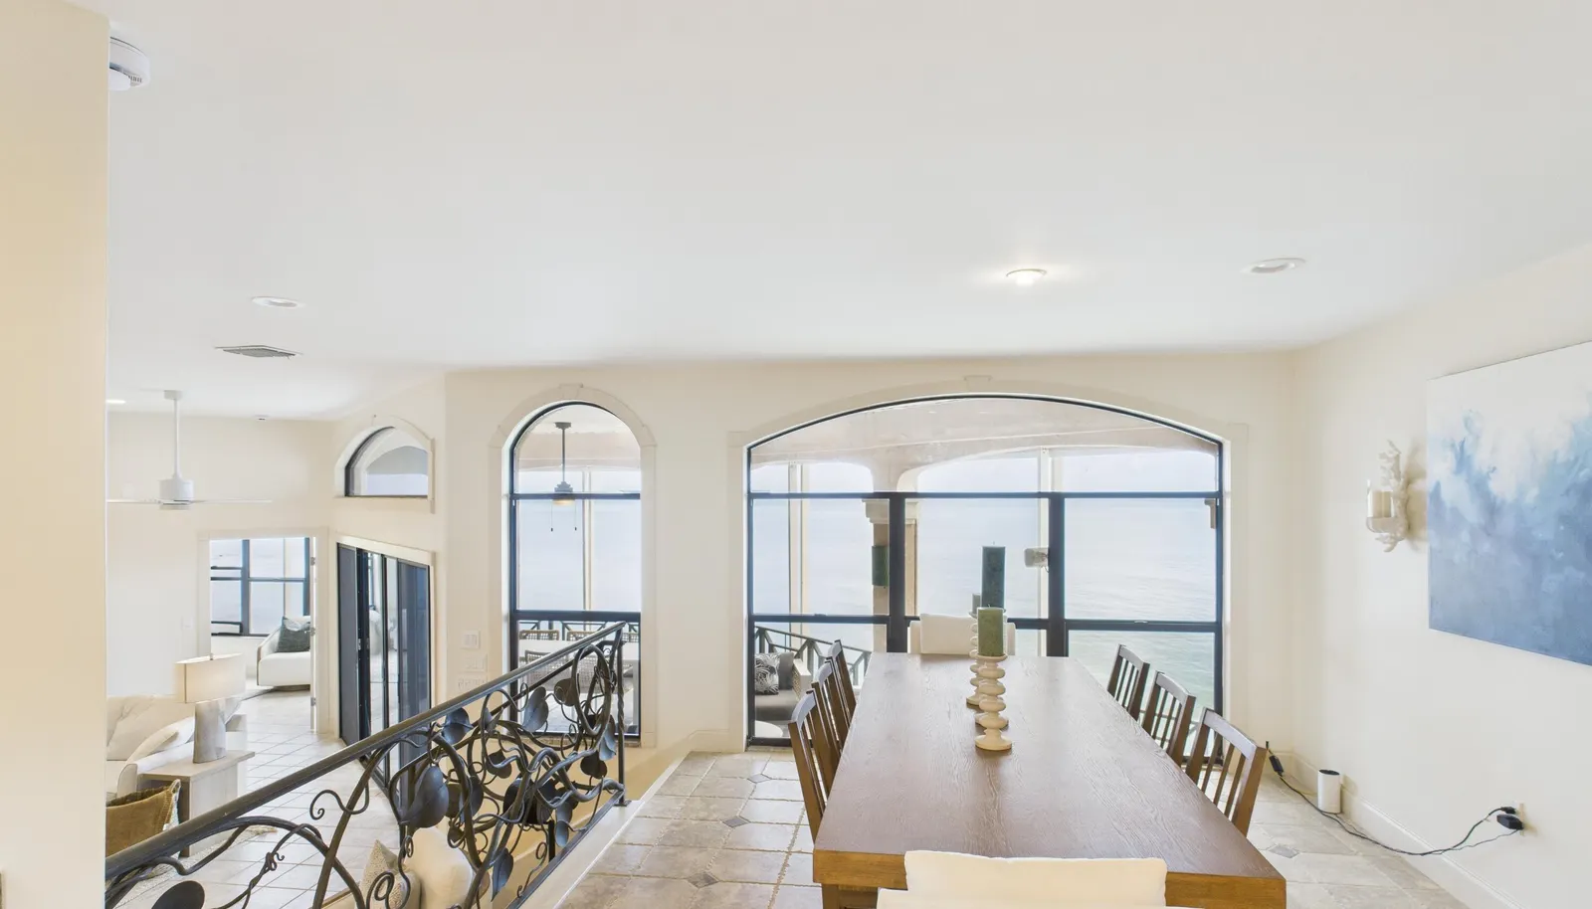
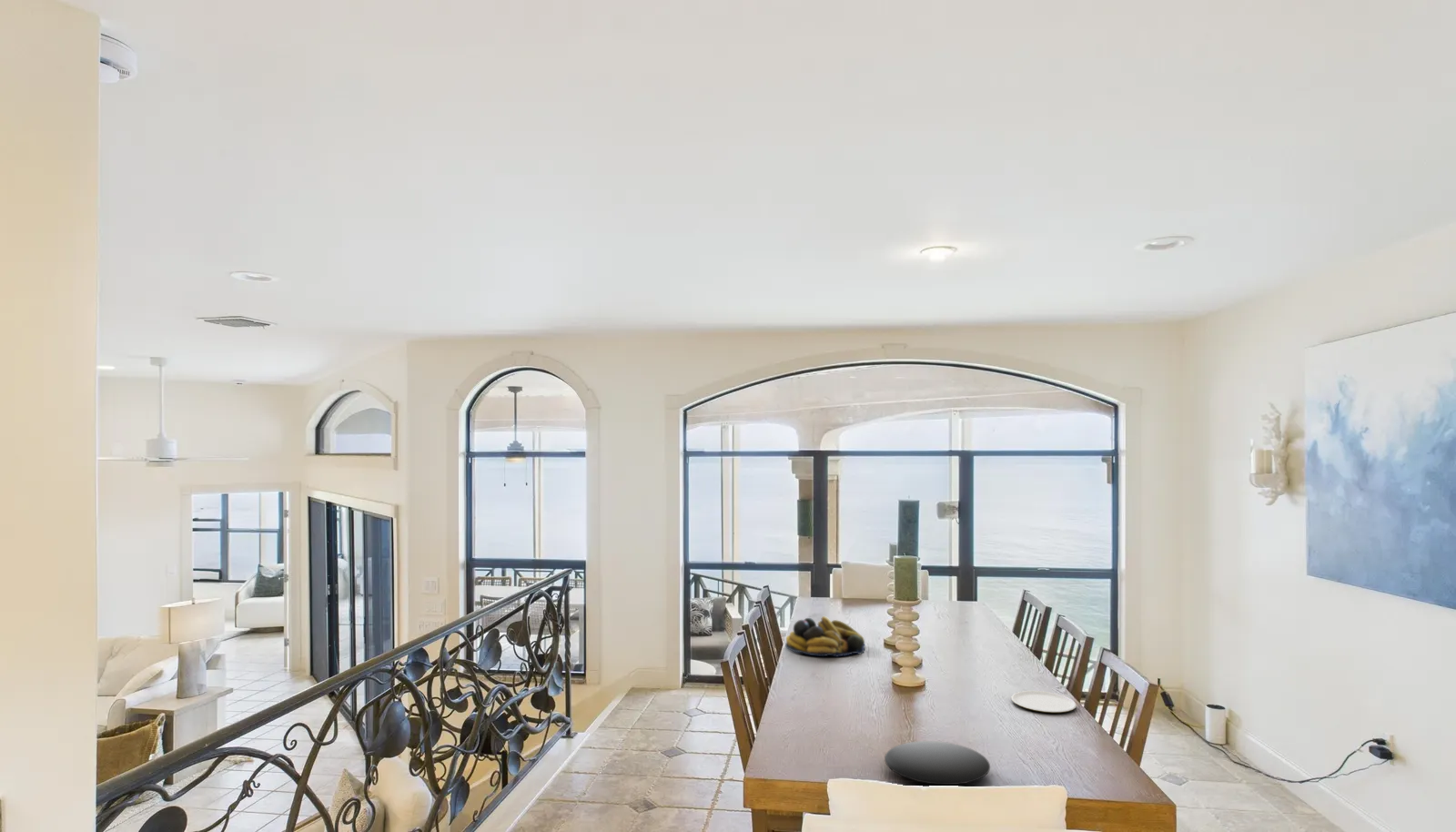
+ plate (1043, 702)
+ fruit bowl (824, 633)
+ plate (936, 761)
